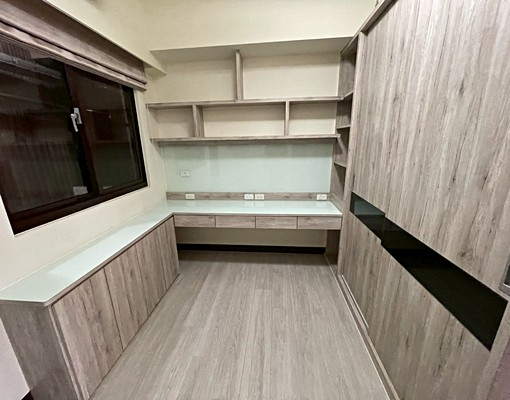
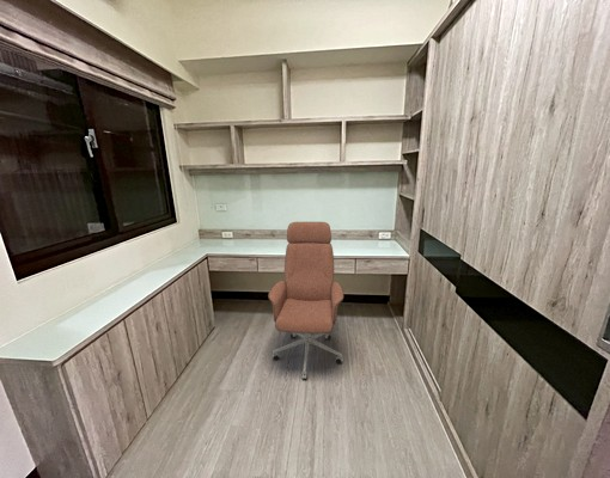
+ office chair (307, 294)
